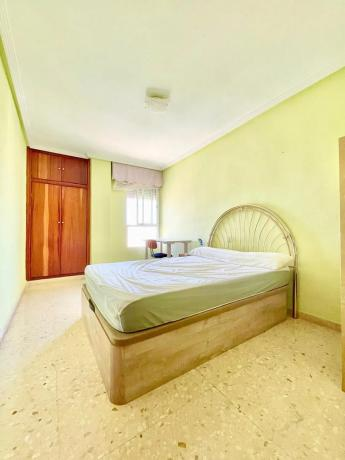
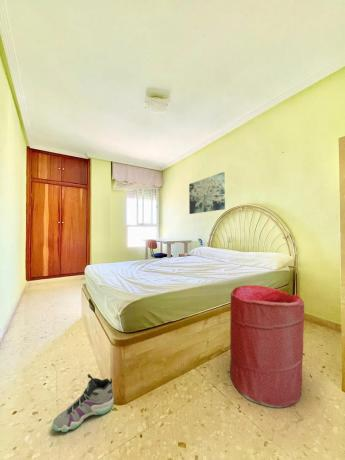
+ sneaker (84, 396)
+ wall art (205, 195)
+ laundry hamper (264, 335)
